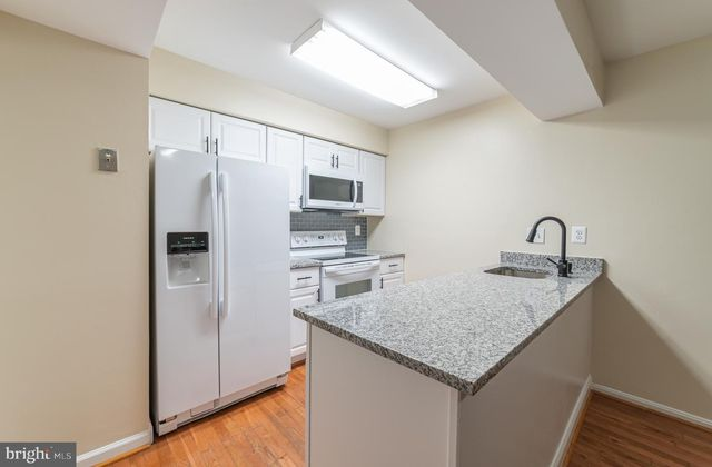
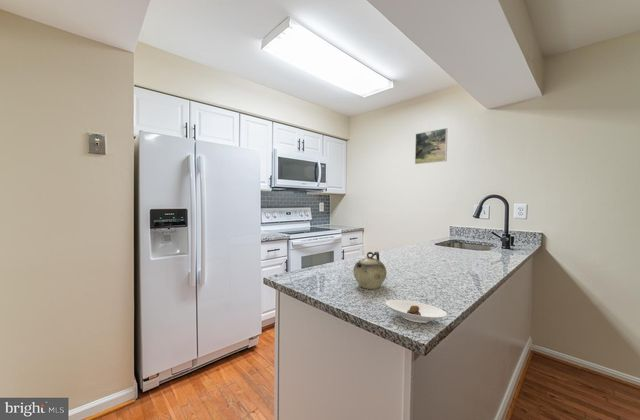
+ saucer (414, 311)
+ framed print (430, 147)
+ teapot (368, 269)
